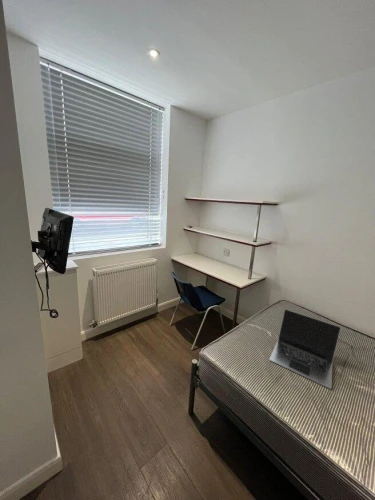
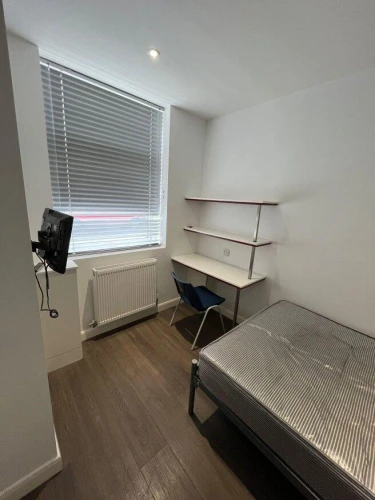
- laptop (304, 343)
